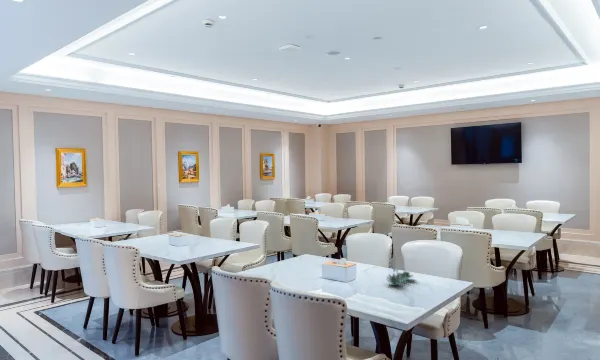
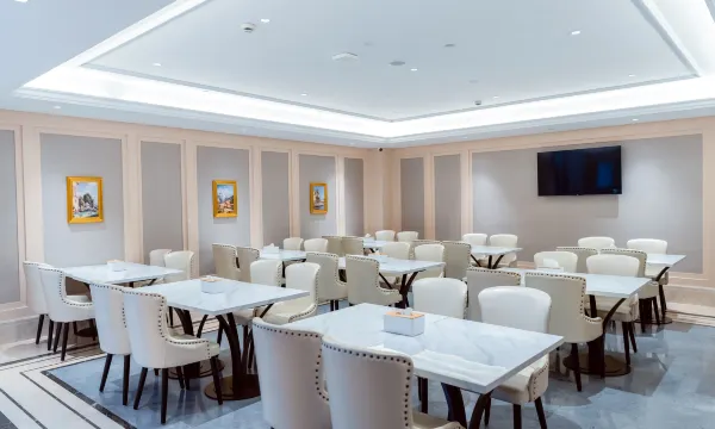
- succulent plant (400, 273)
